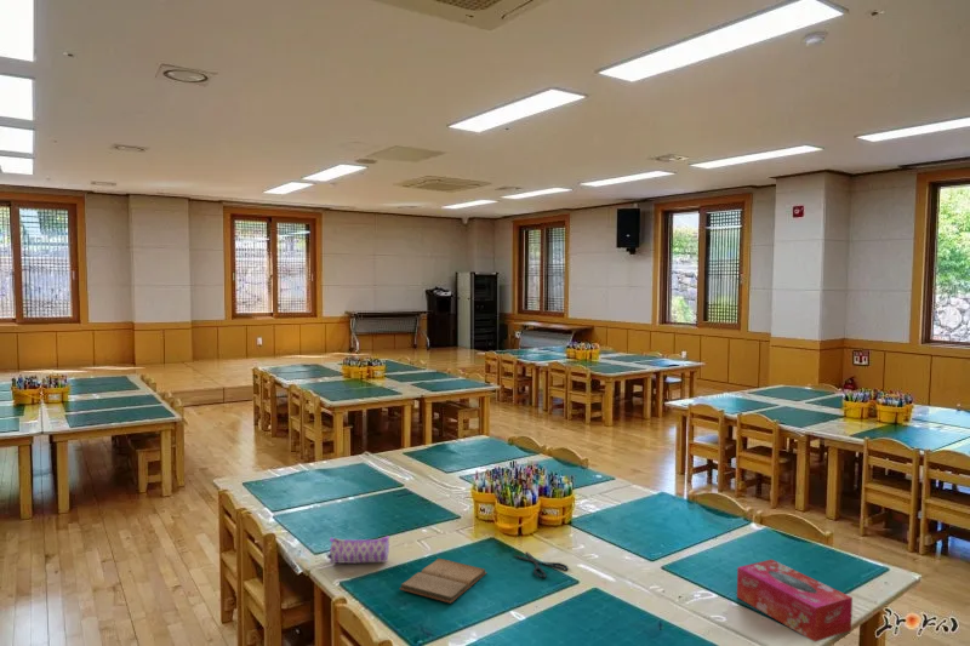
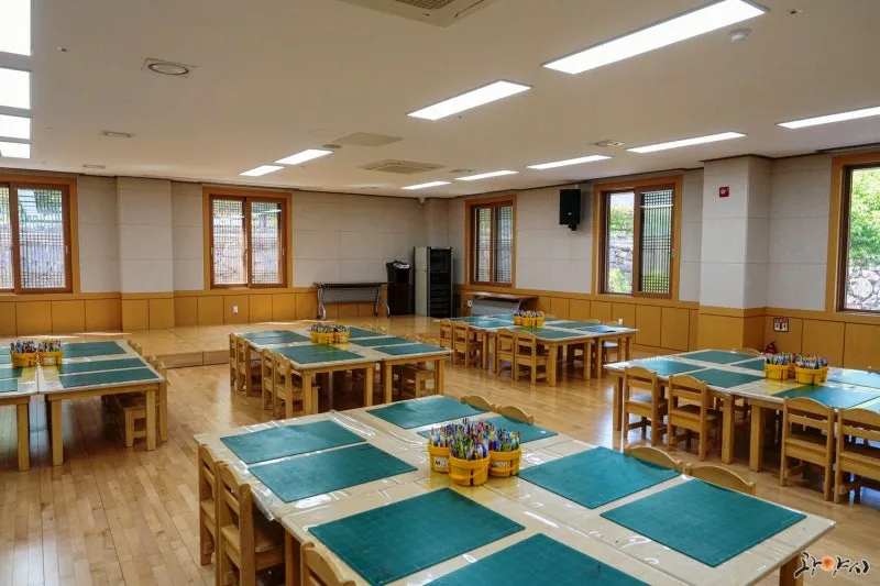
- tissue box (791, 596)
- book (444, 578)
- shears (536, 564)
- pencil case (359, 548)
